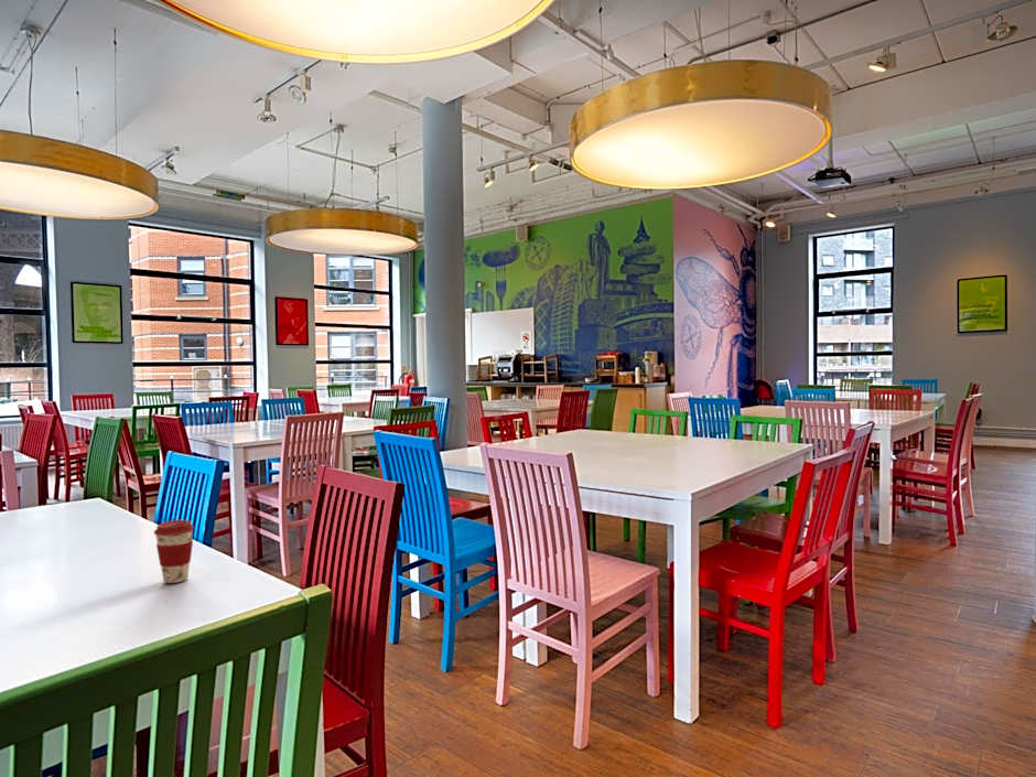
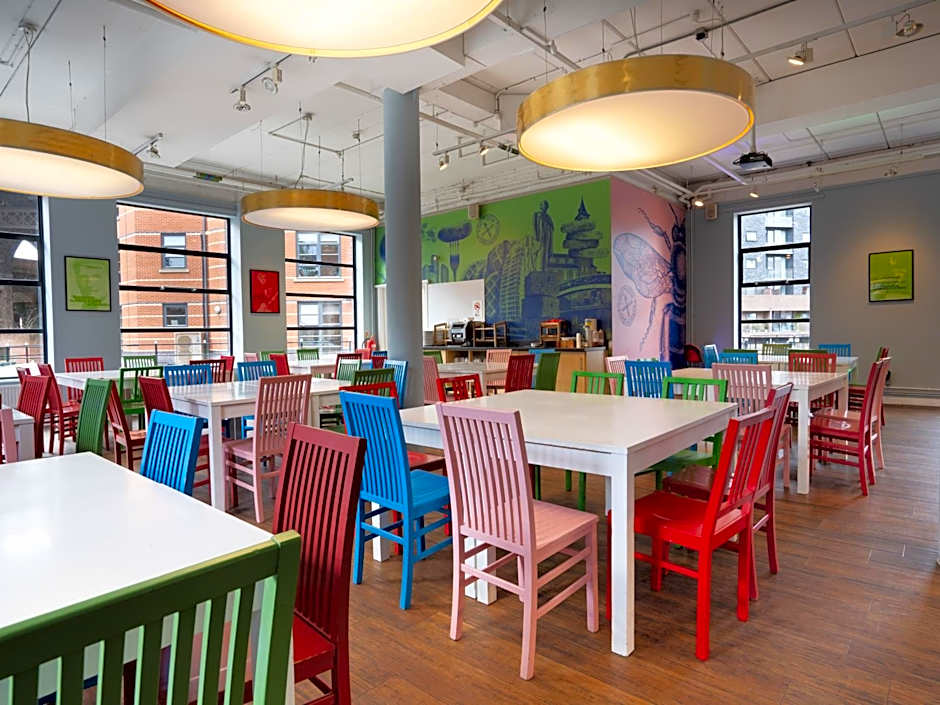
- coffee cup (174, 551)
